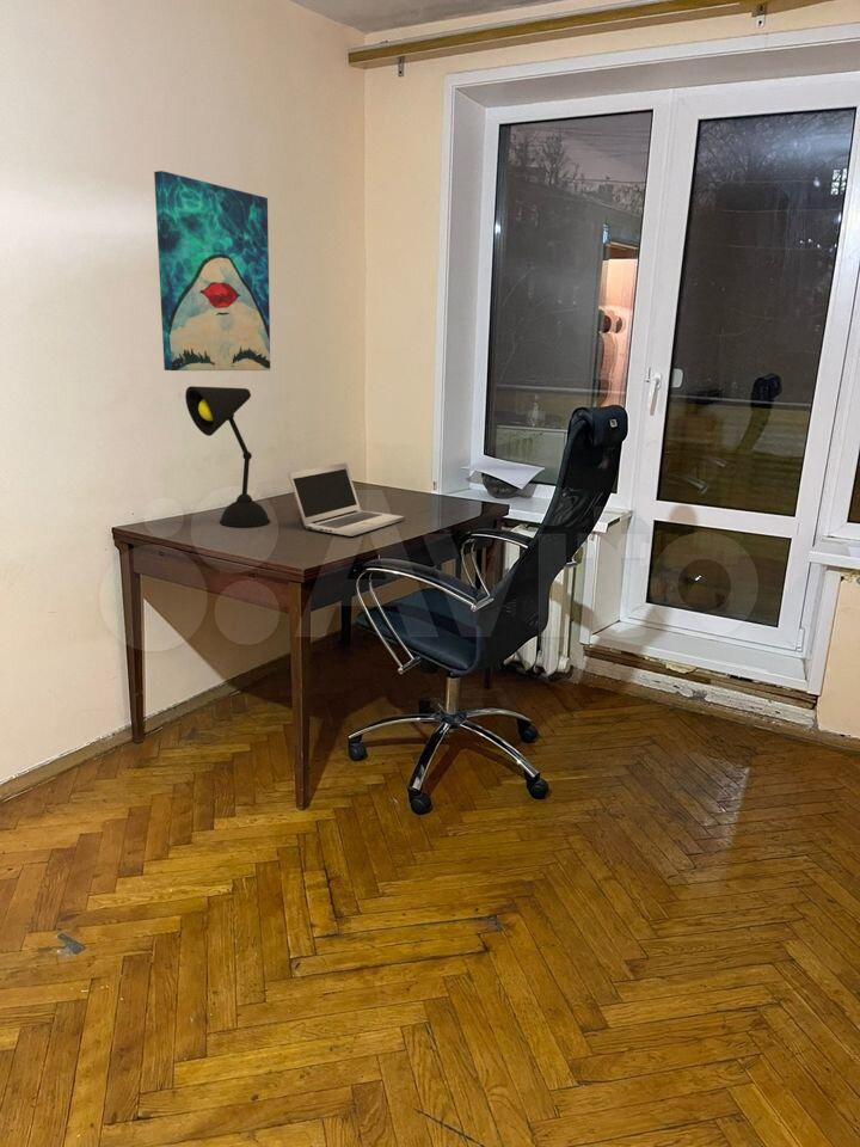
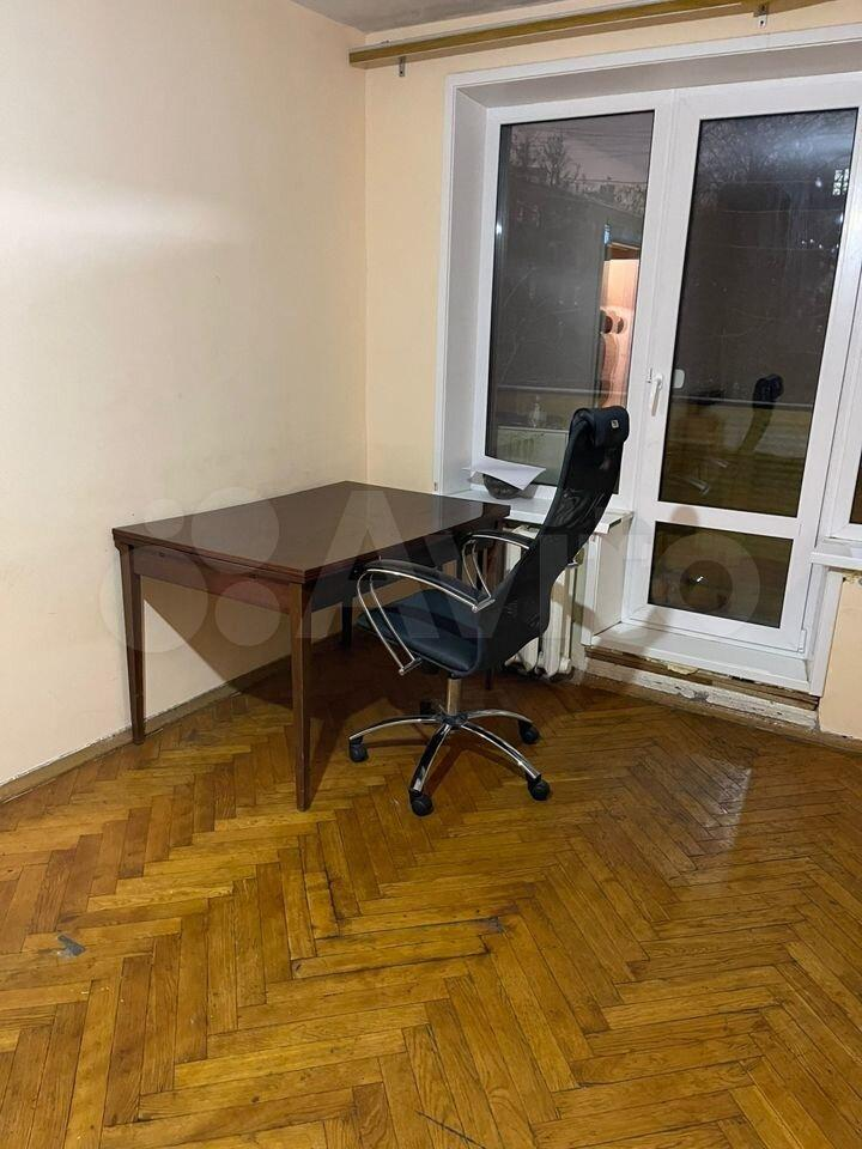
- laptop (348, 497)
- desk lamp (242, 455)
- wall art (217, 280)
